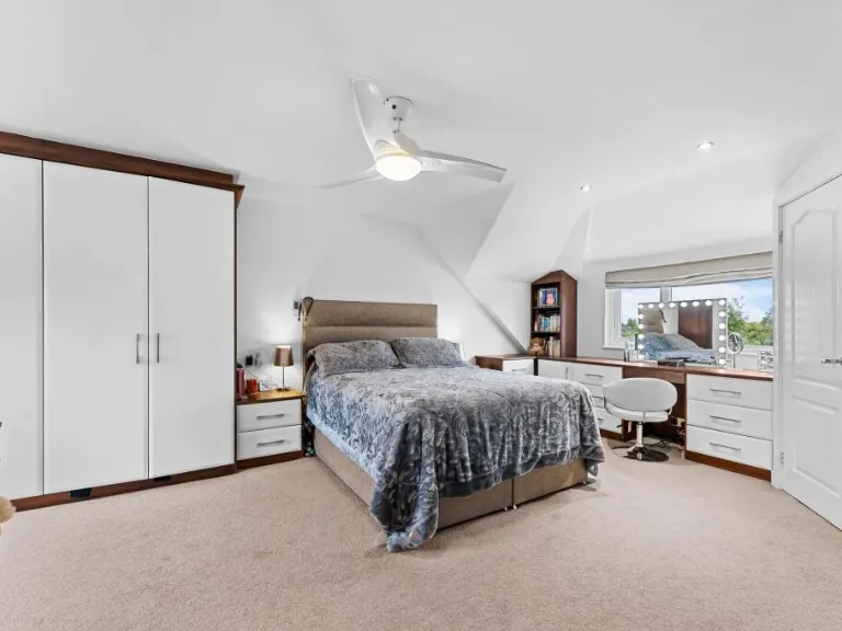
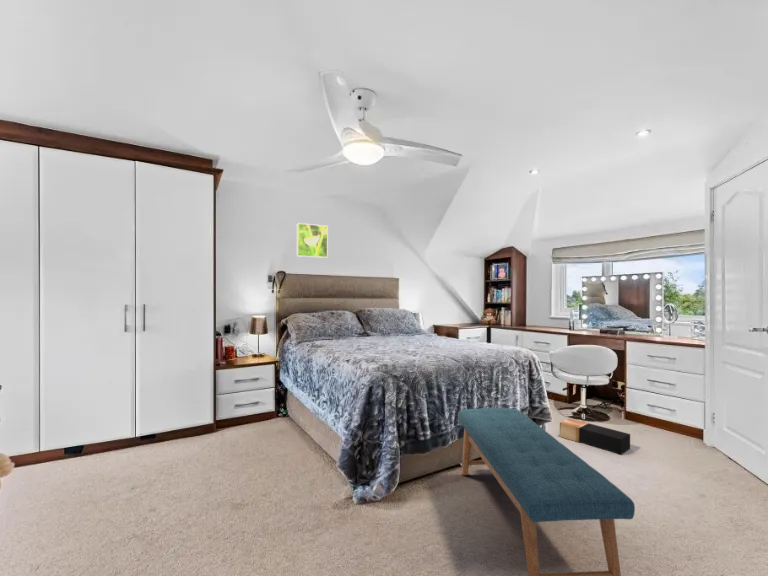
+ bench (522, 478)
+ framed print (312, 240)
+ cardboard box (593, 435)
